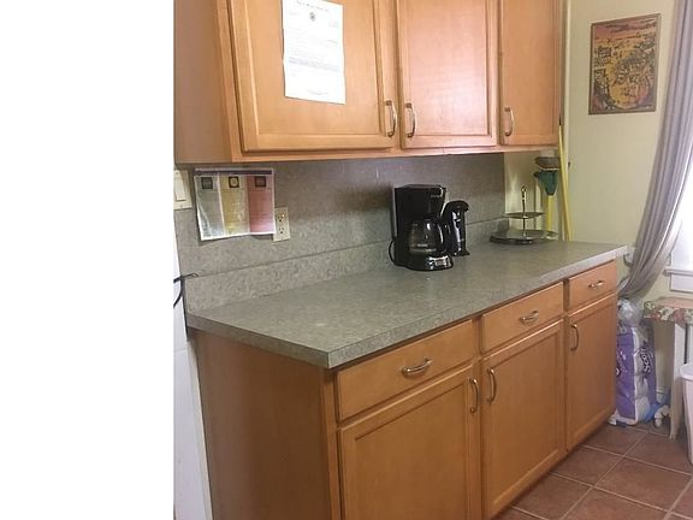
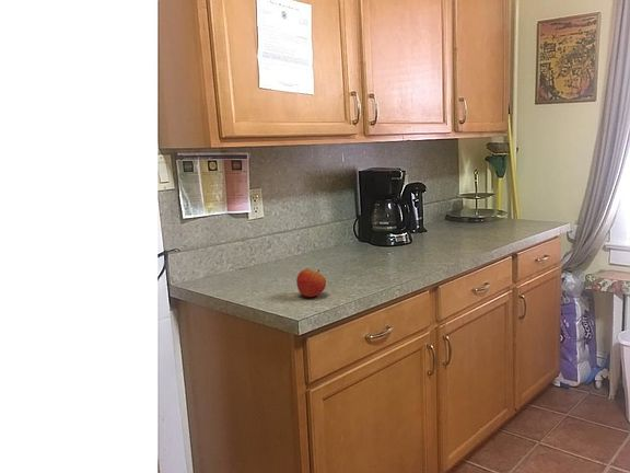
+ apple (311, 281)
